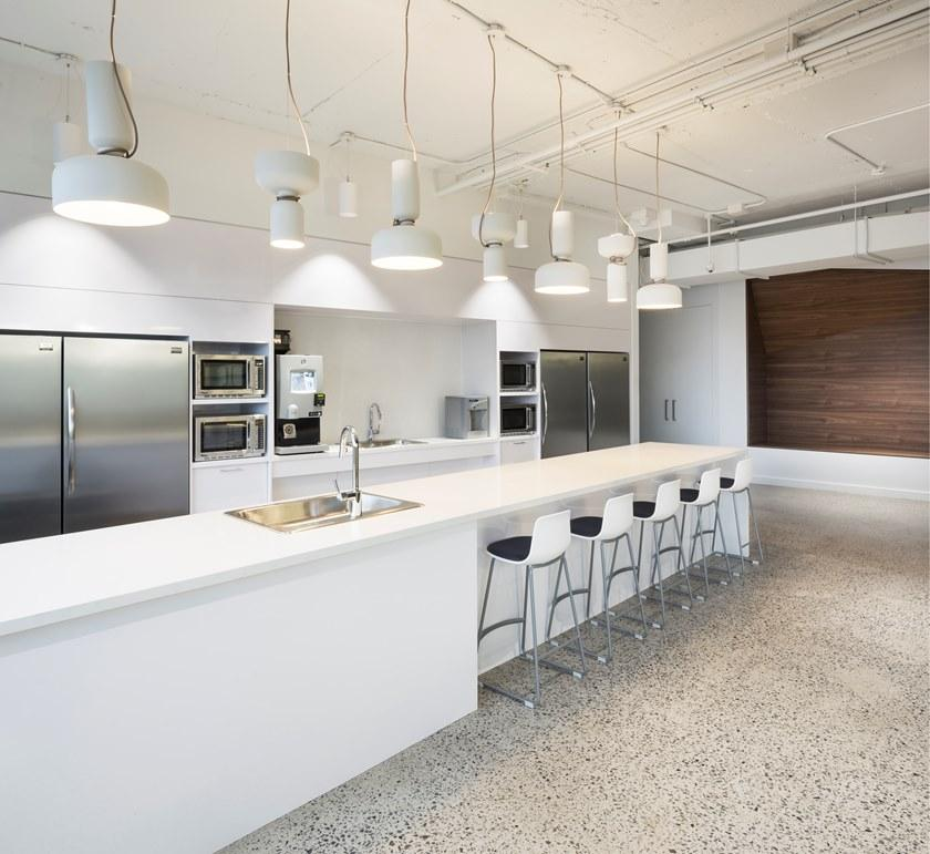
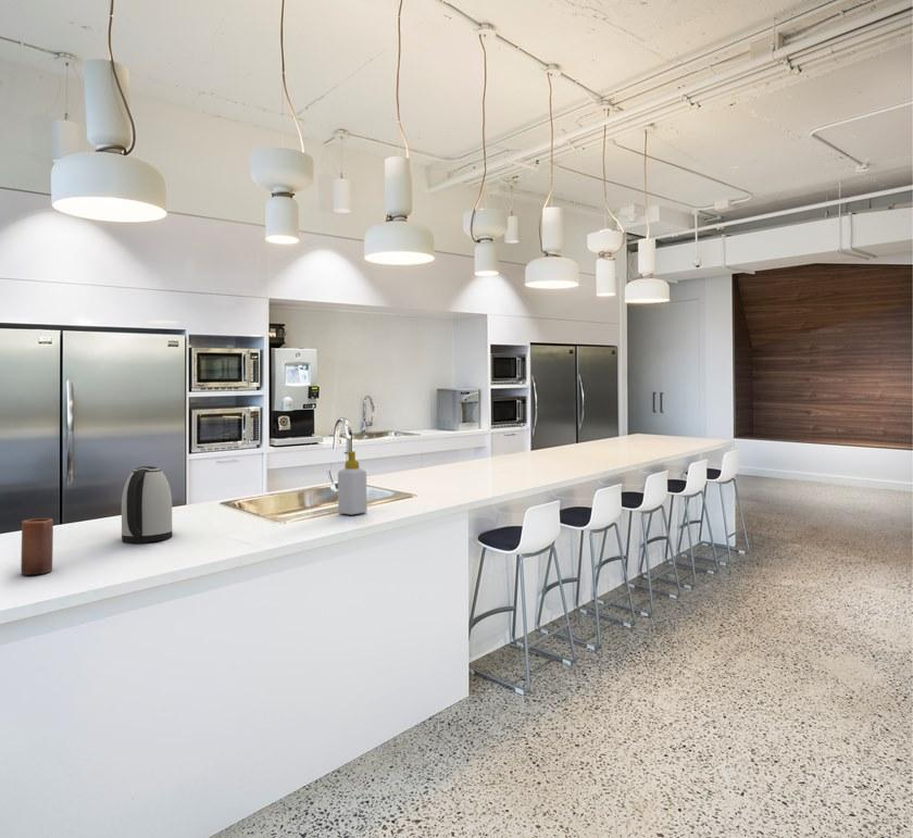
+ candle (37, 546)
+ kettle (143, 503)
+ soap bottle (352, 481)
